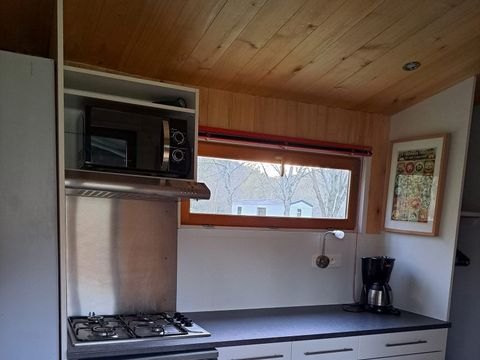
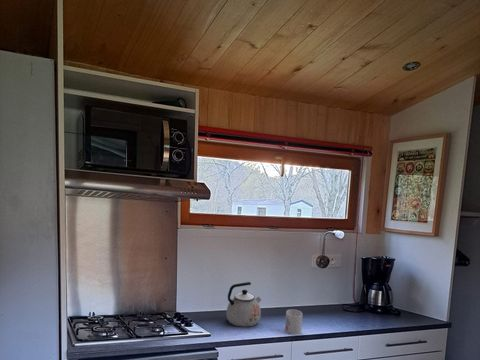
+ mug (292, 320)
+ kettle (244, 302)
